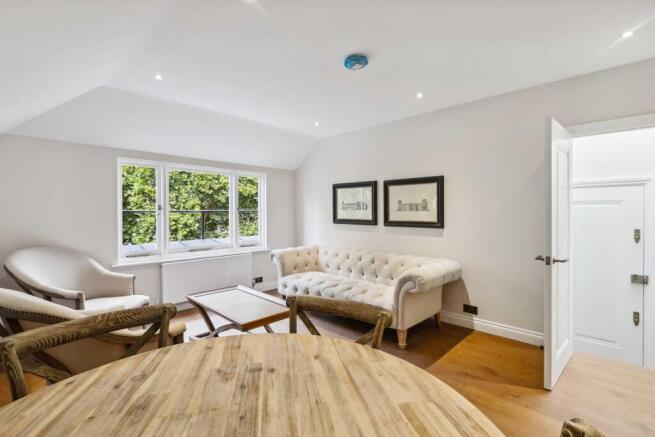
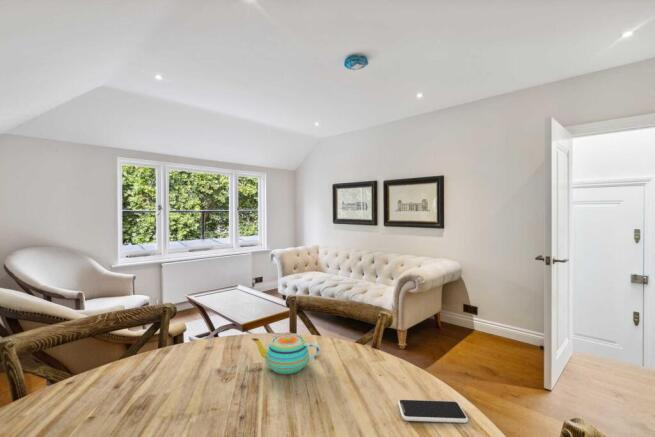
+ smartphone (431, 410)
+ teapot (285, 349)
